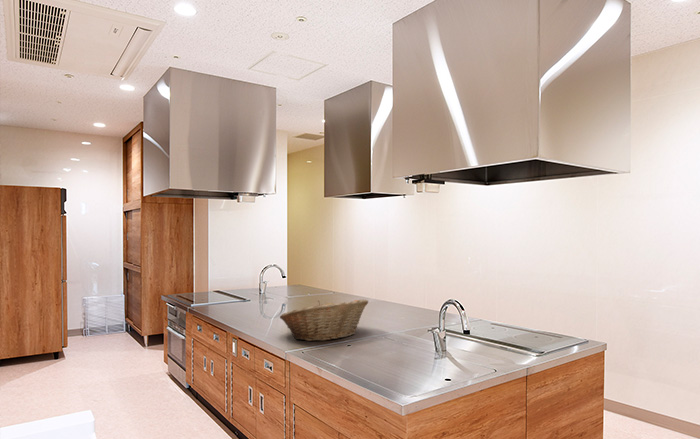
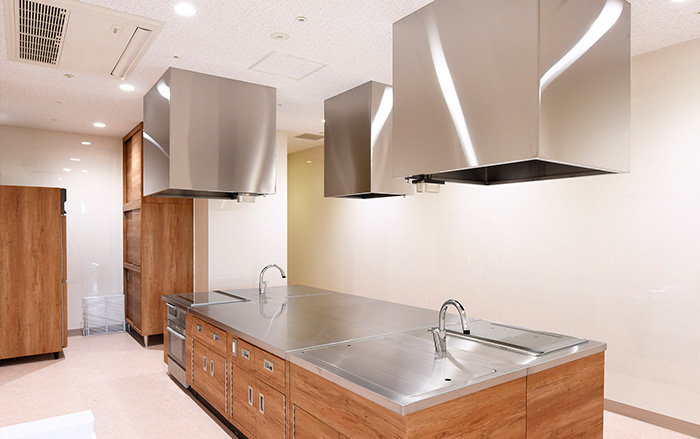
- fruit basket (325, 316)
